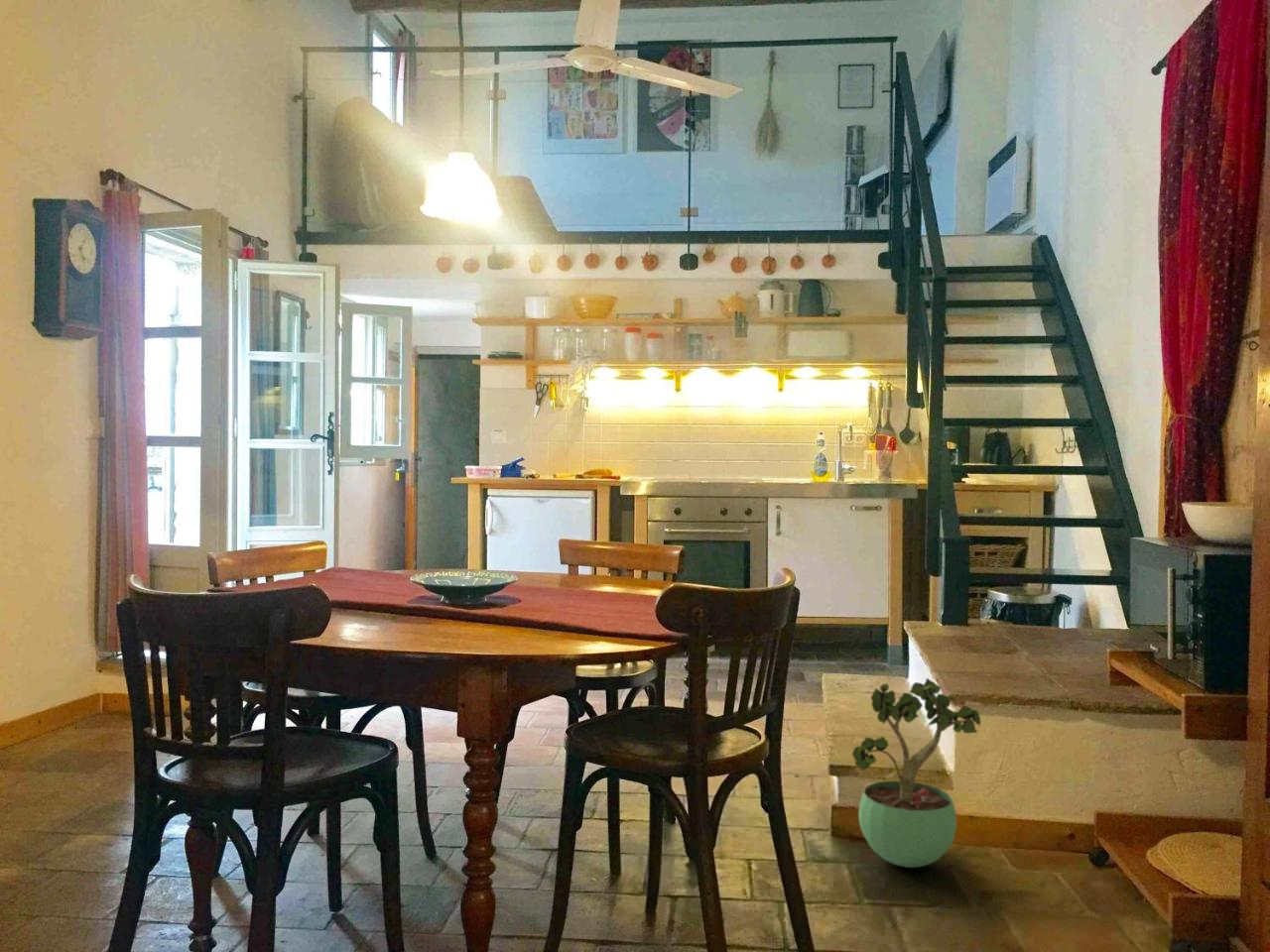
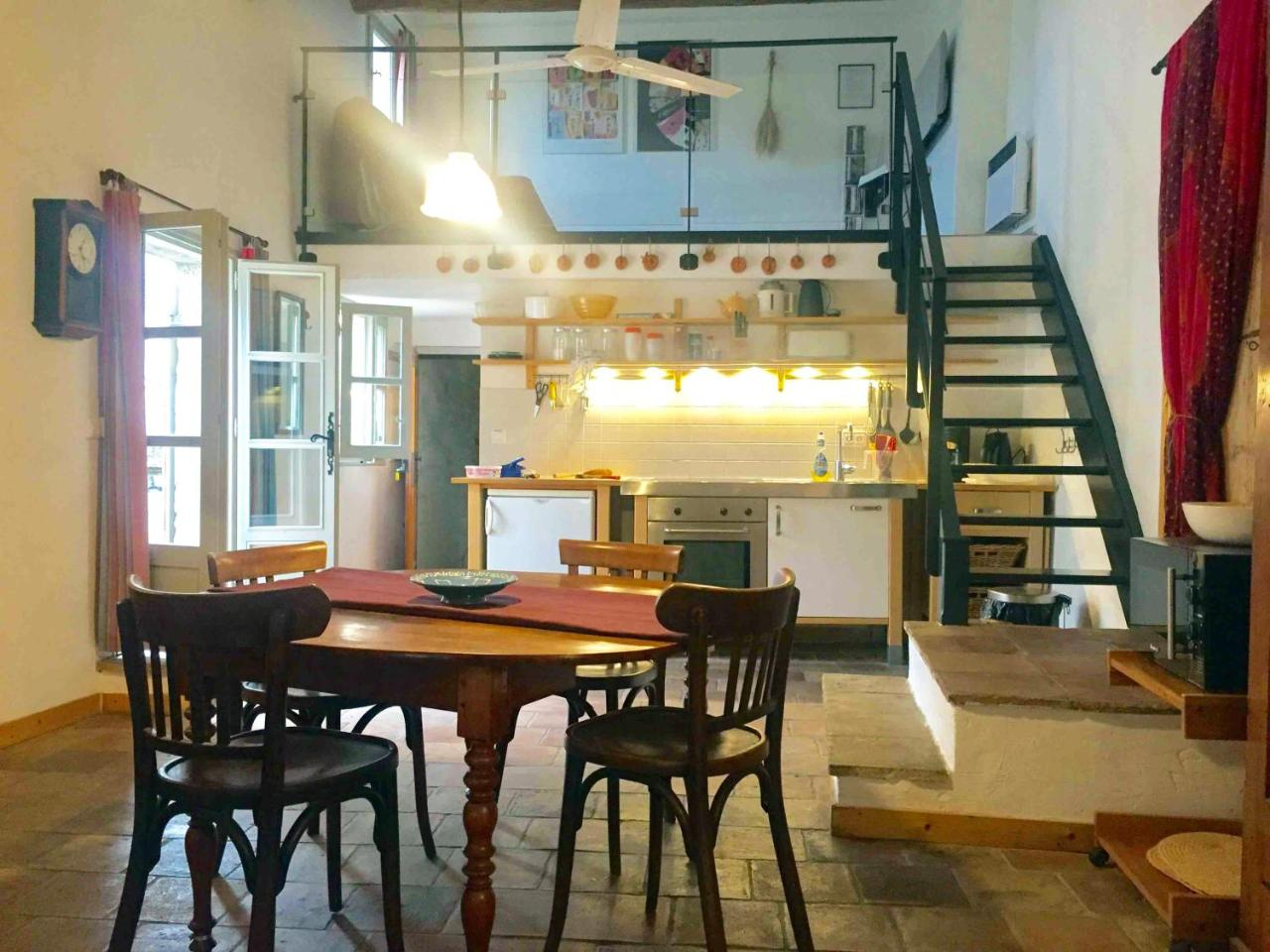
- potted plant (913, 770)
